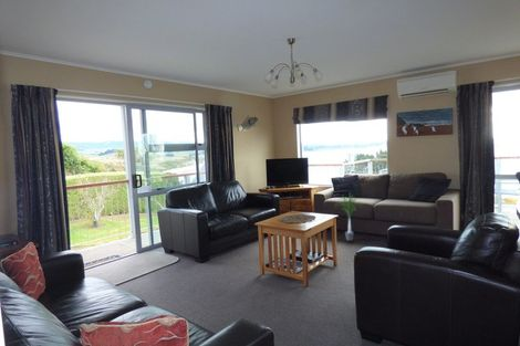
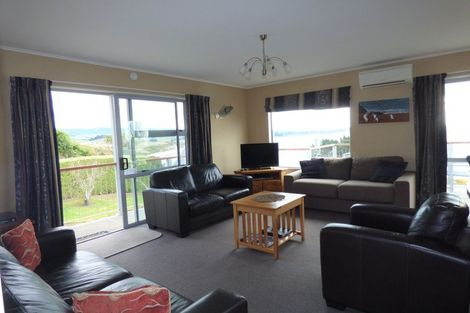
- potted plant (349, 214)
